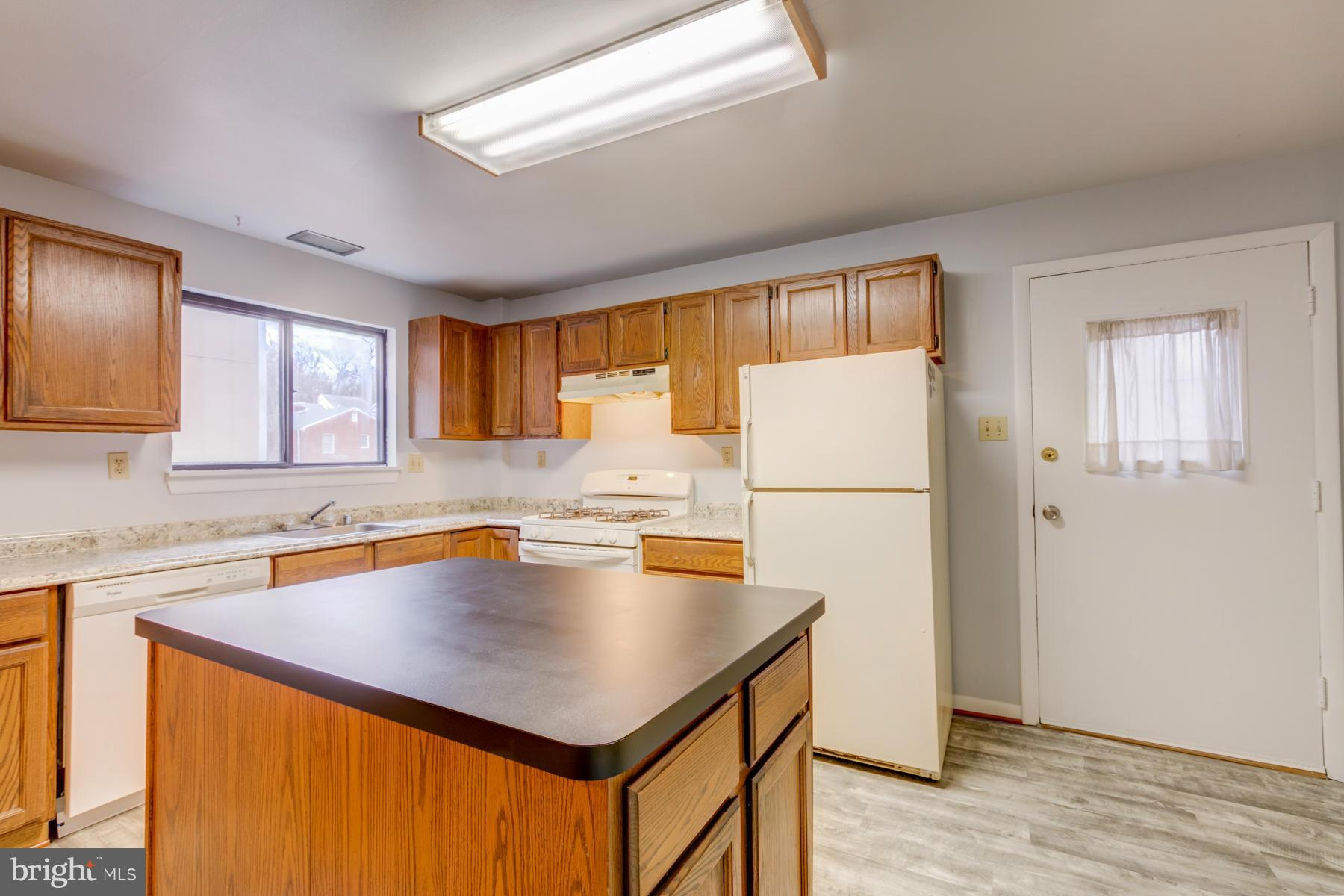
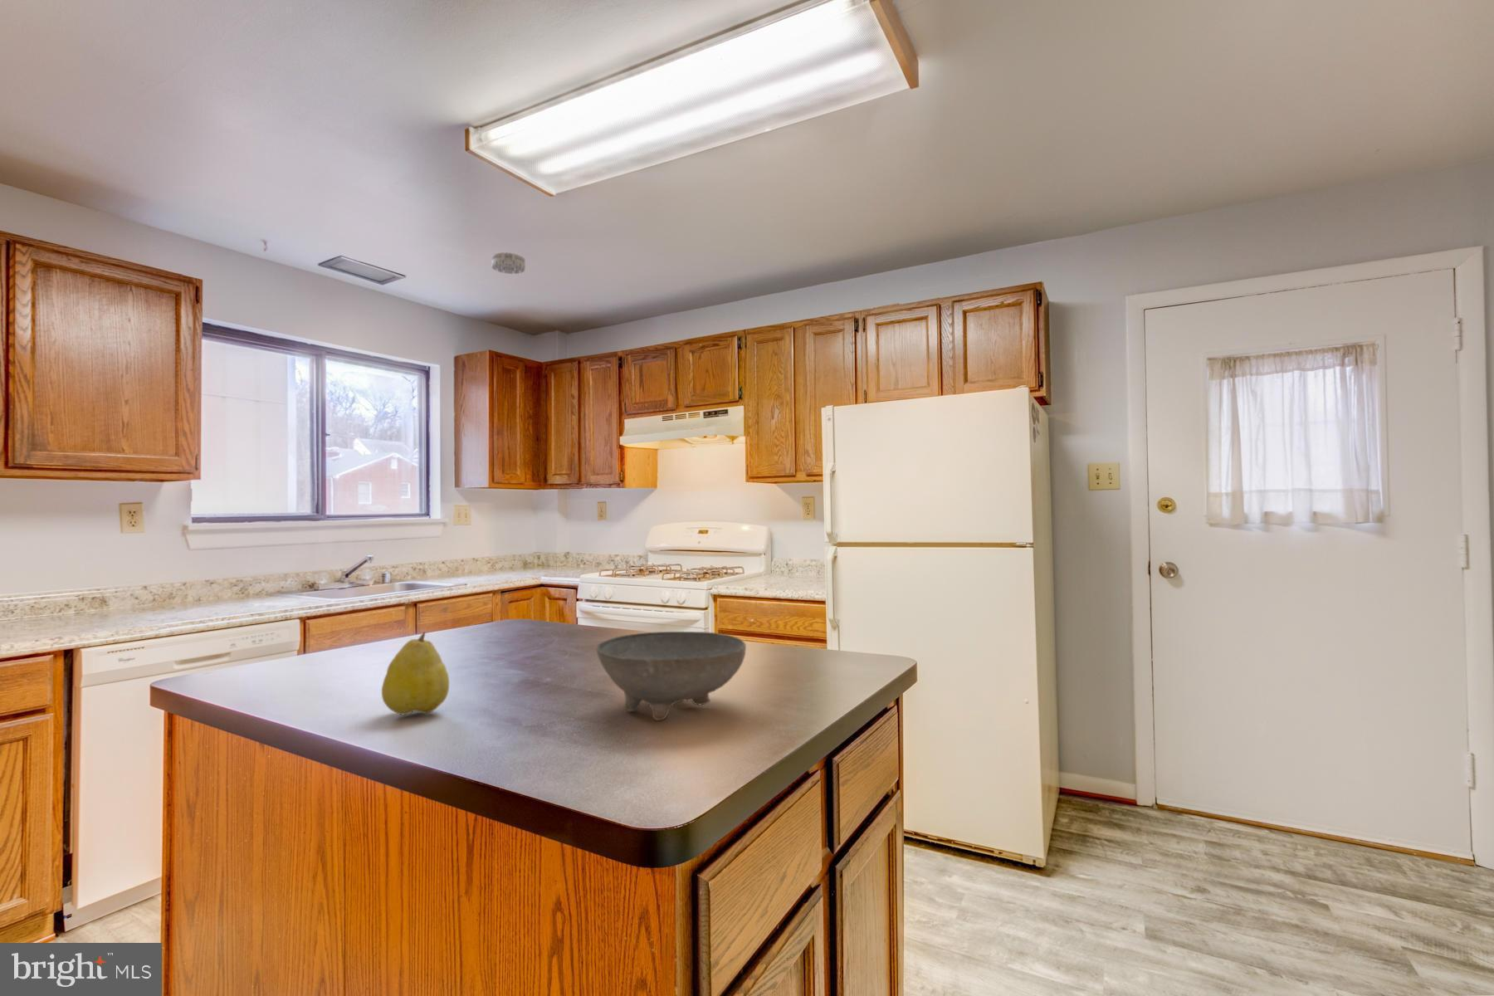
+ bowl (673, 676)
+ fruit (415, 674)
+ smoke detector (508, 262)
